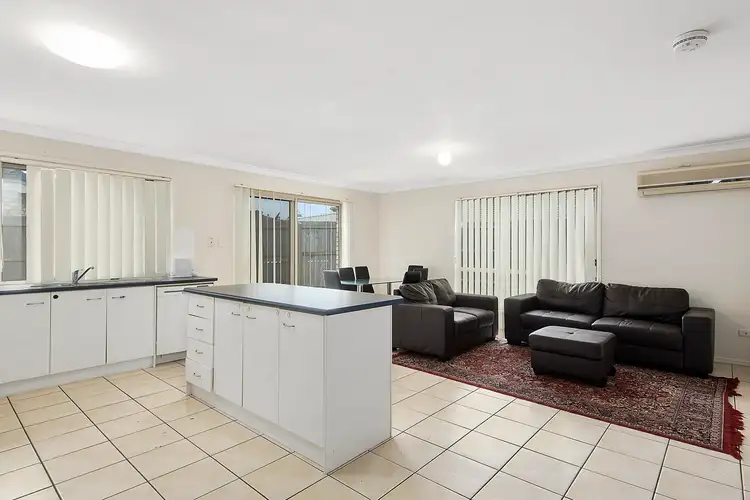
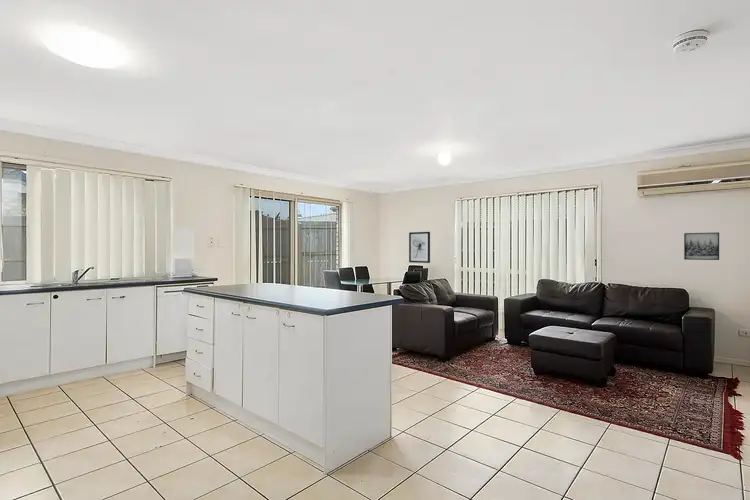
+ wall art (701, 246)
+ wall art (419, 247)
